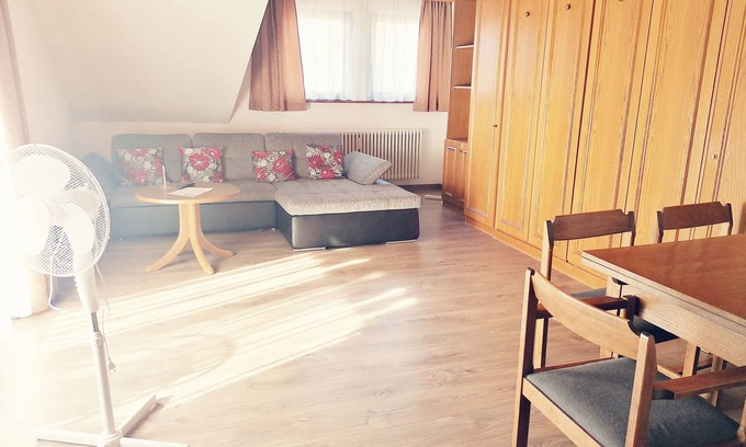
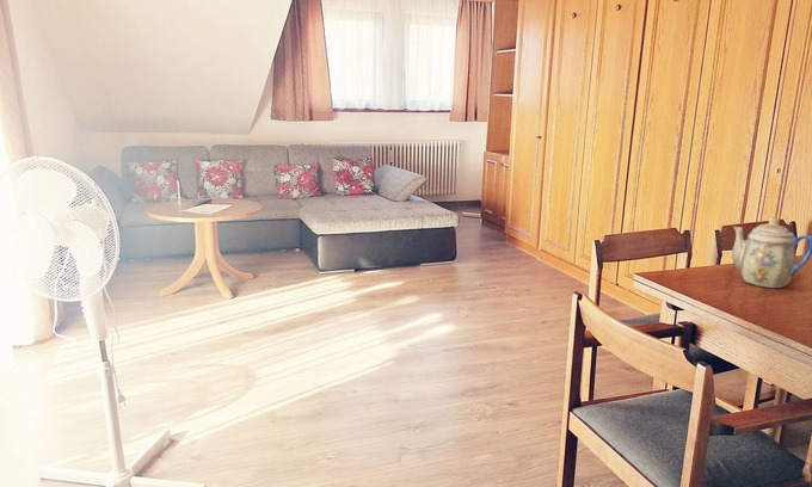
+ teapot (769, 251)
